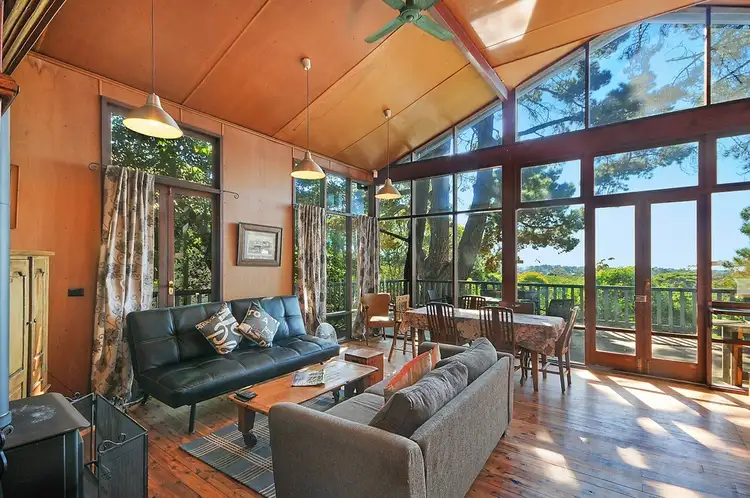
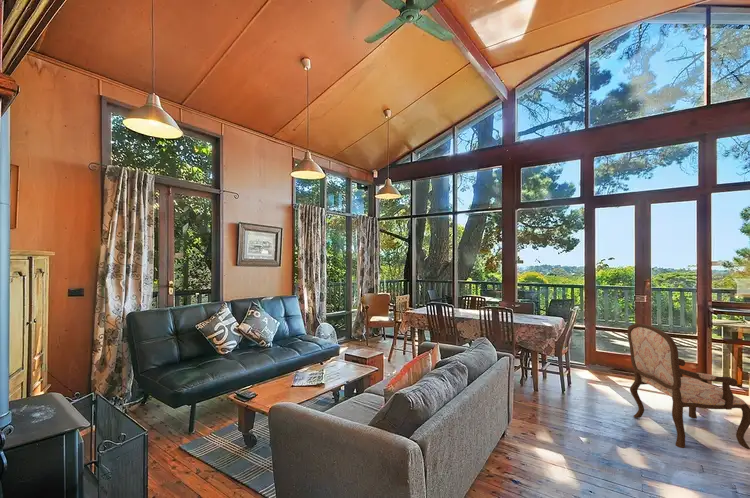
+ armchair (684, 378)
